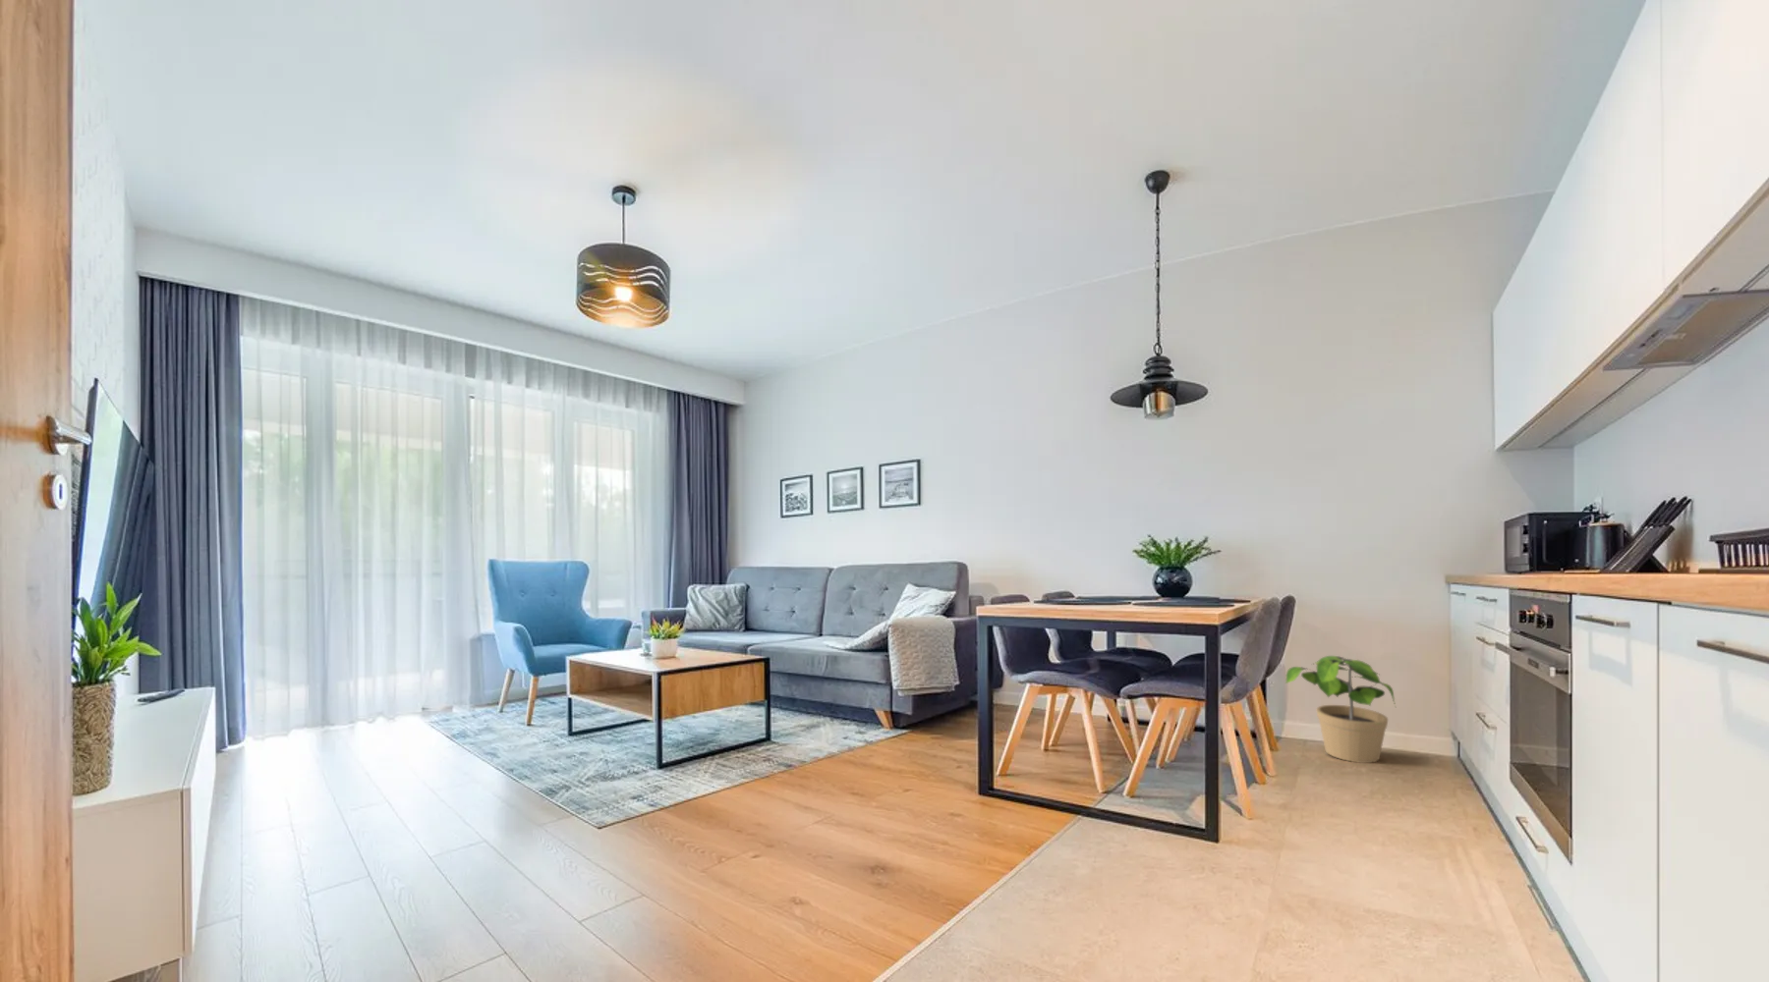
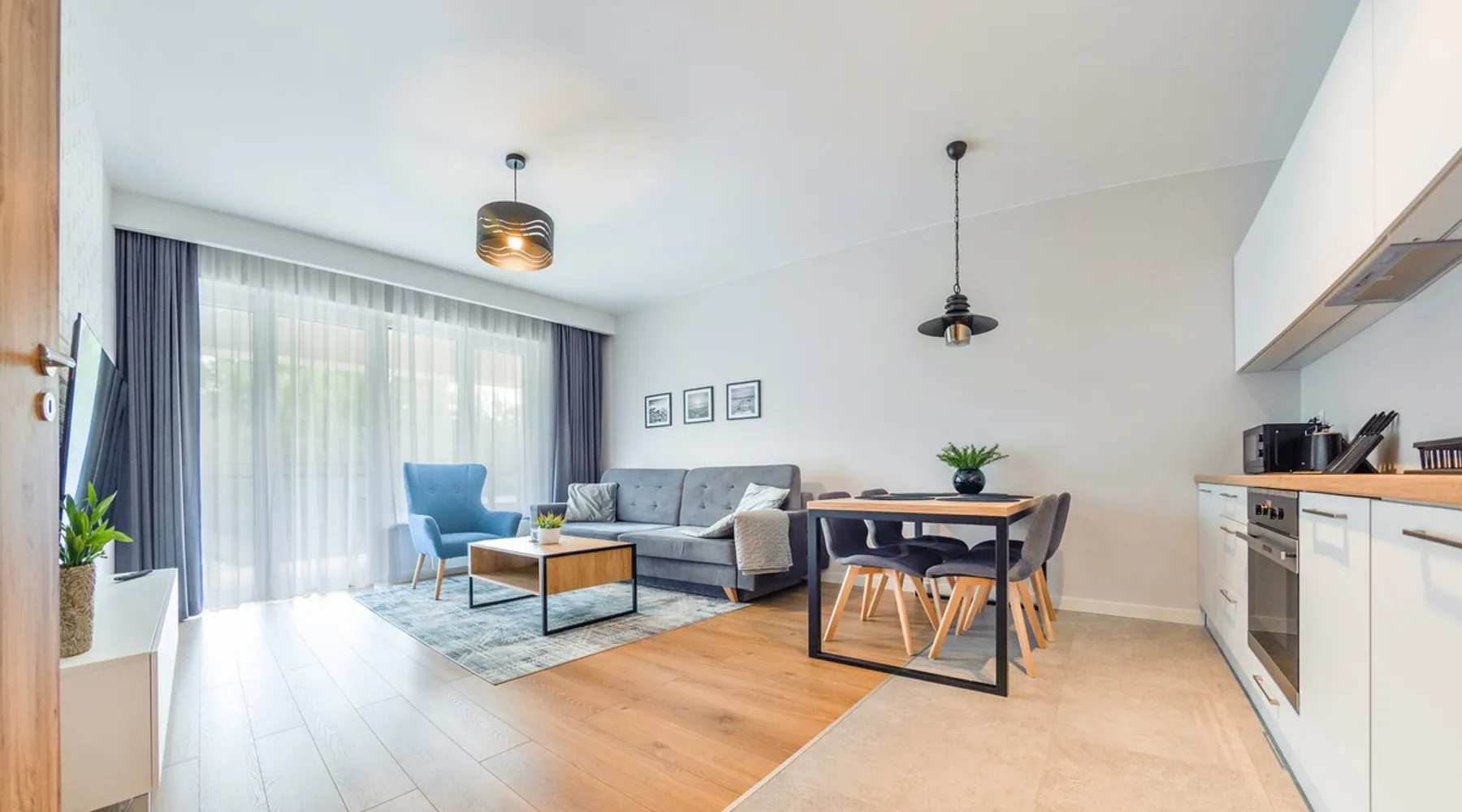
- potted plant (1336, 705)
